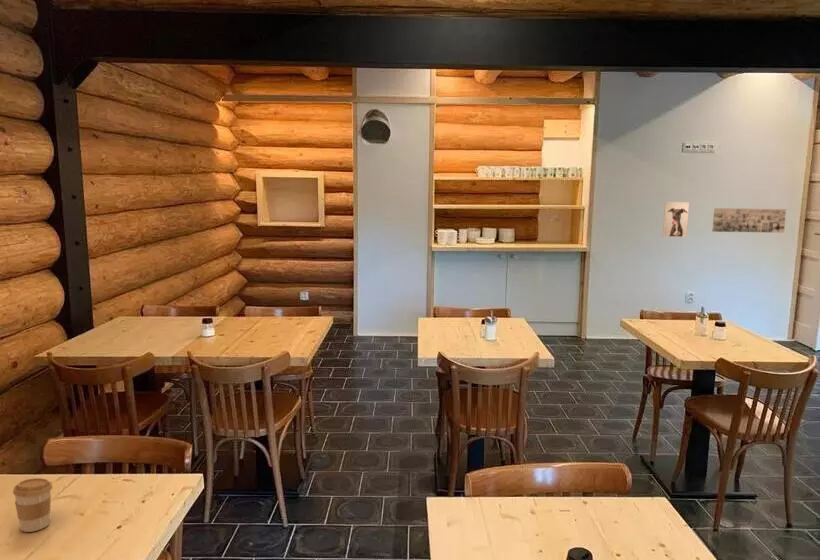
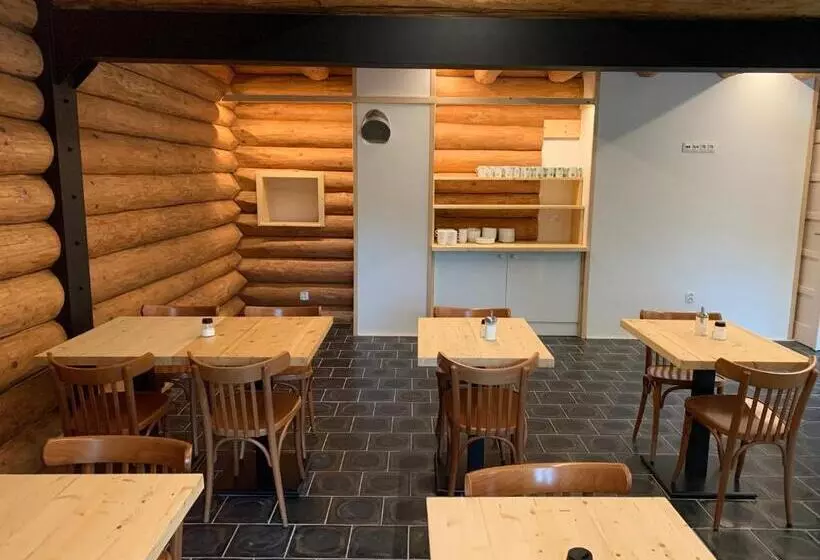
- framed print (675, 219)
- wall art (749, 220)
- coffee cup (33, 503)
